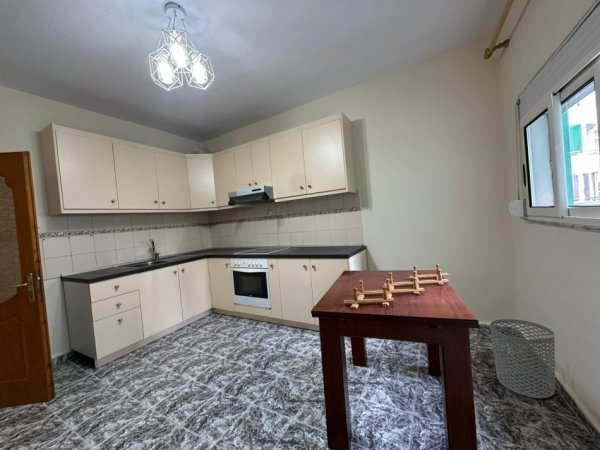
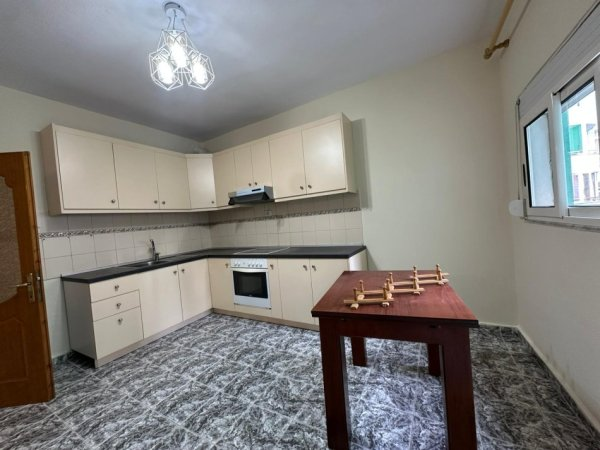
- waste bin (522, 356)
